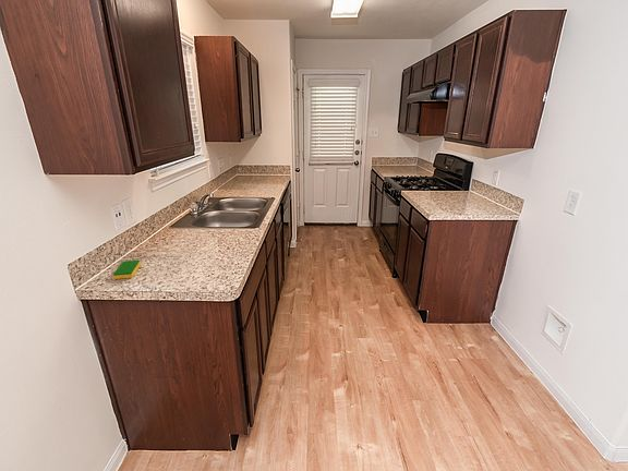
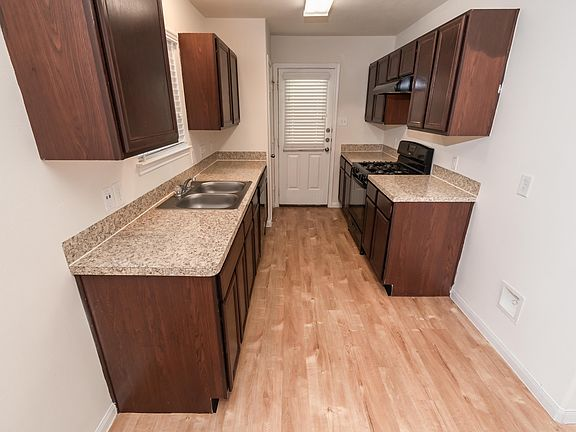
- dish sponge (126, 268)
